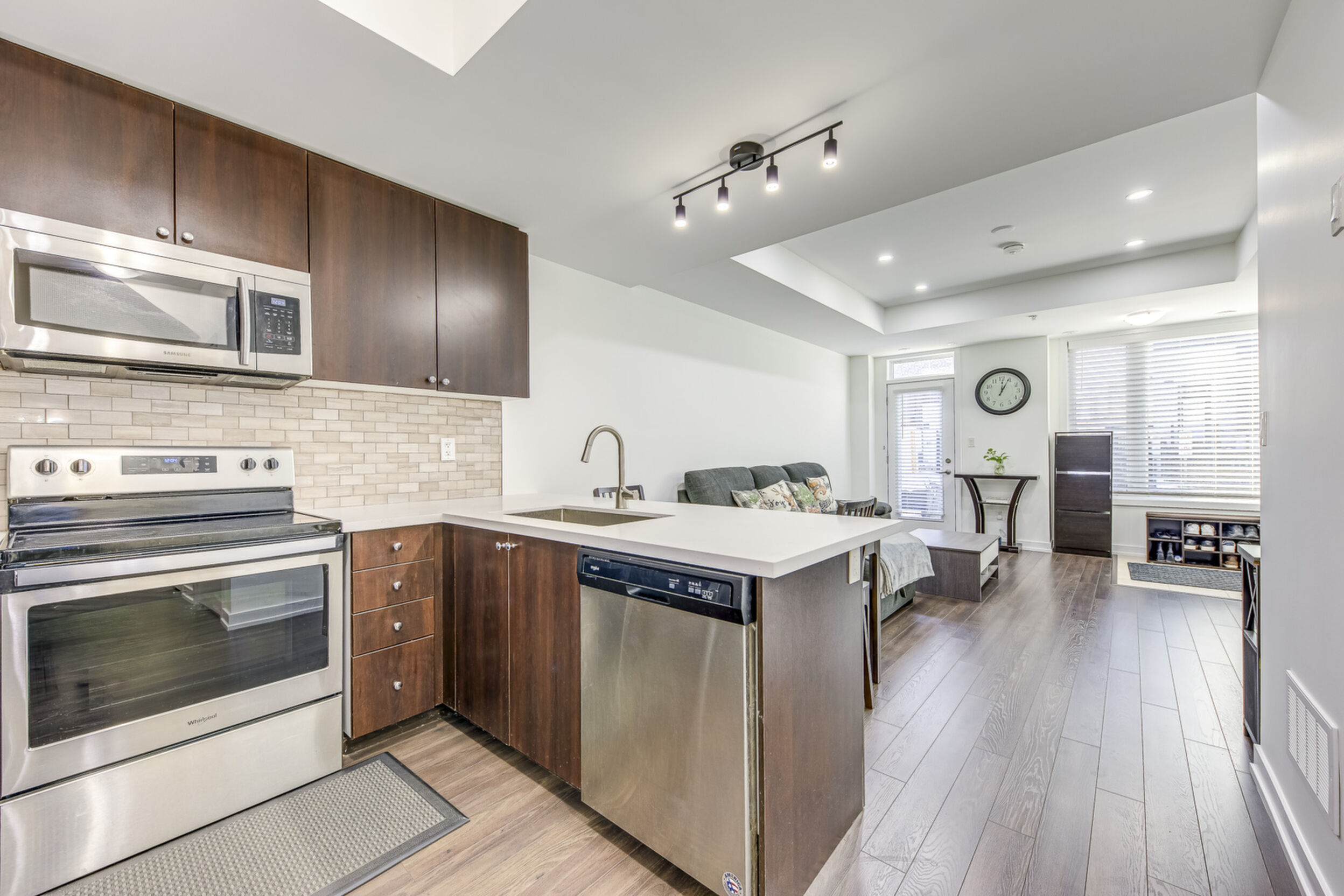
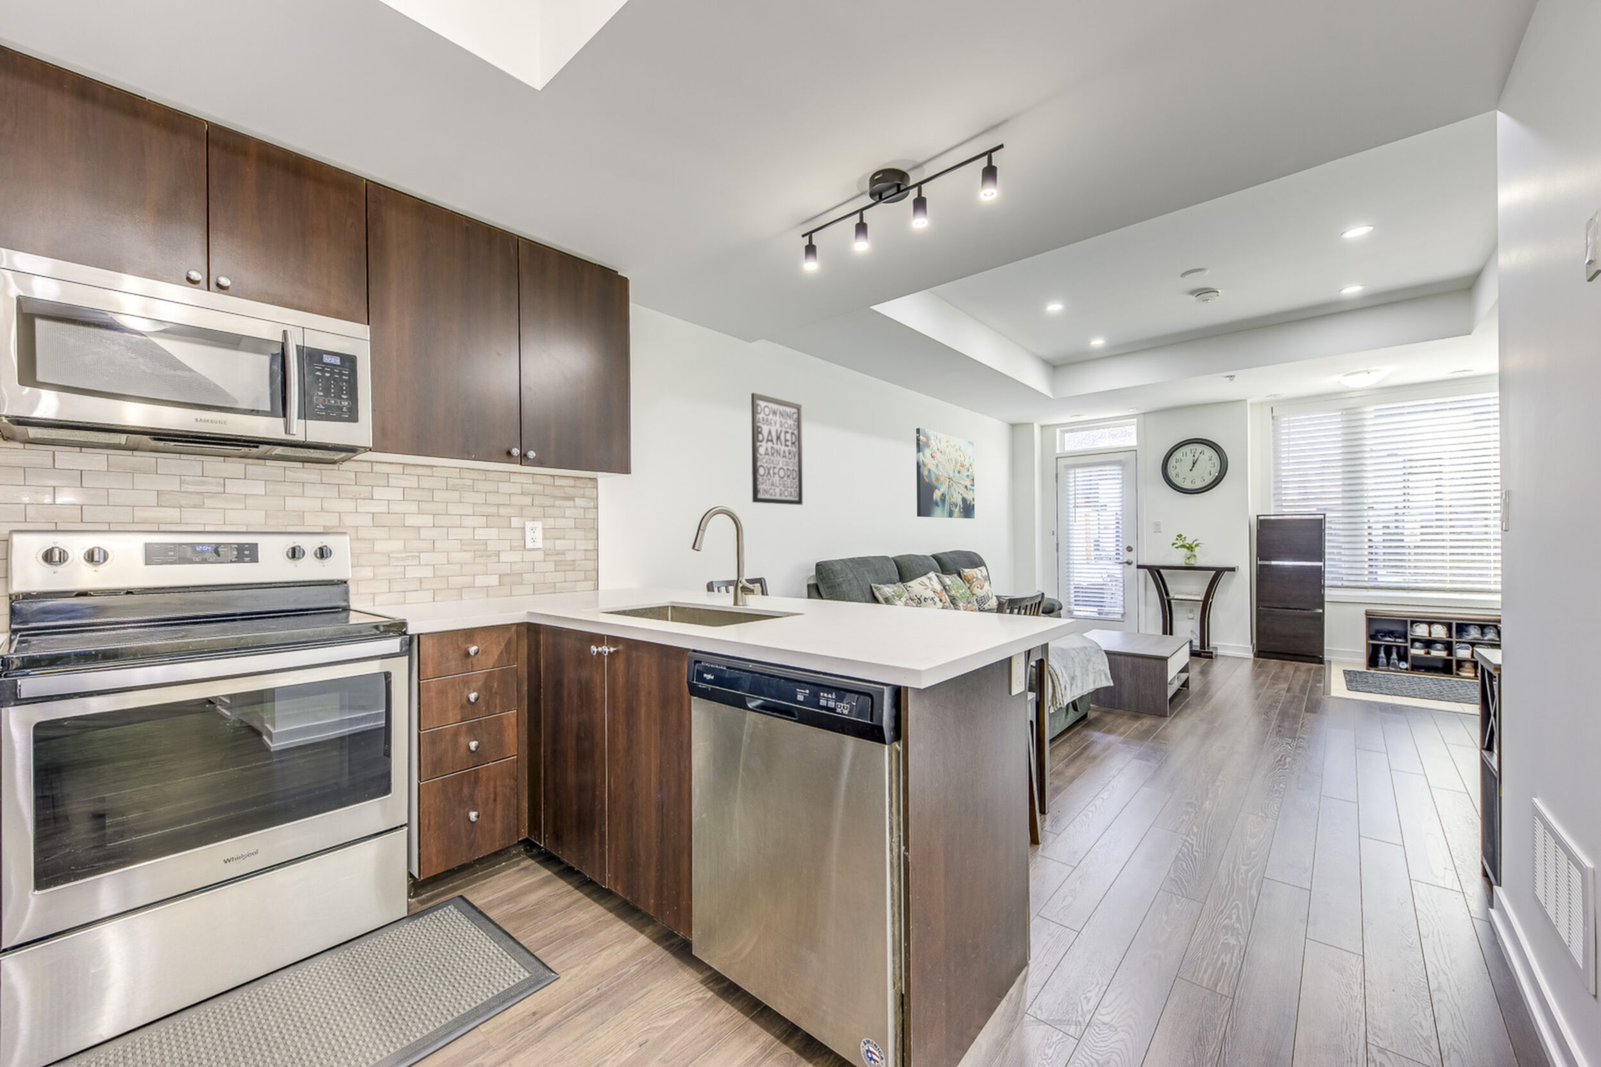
+ wall art (778, 451)
+ wall art (947, 476)
